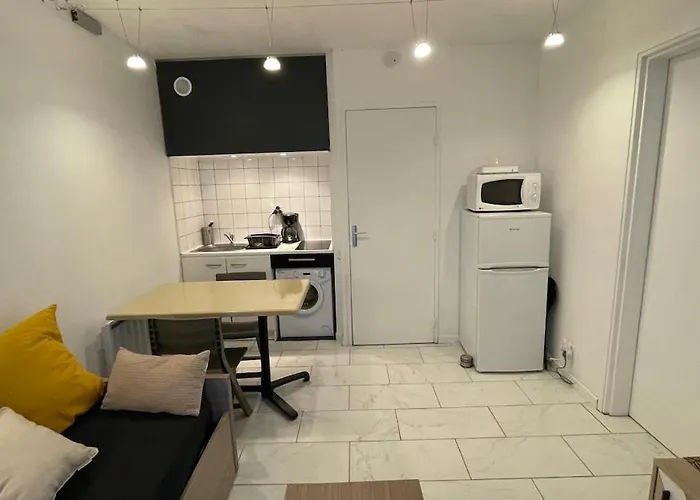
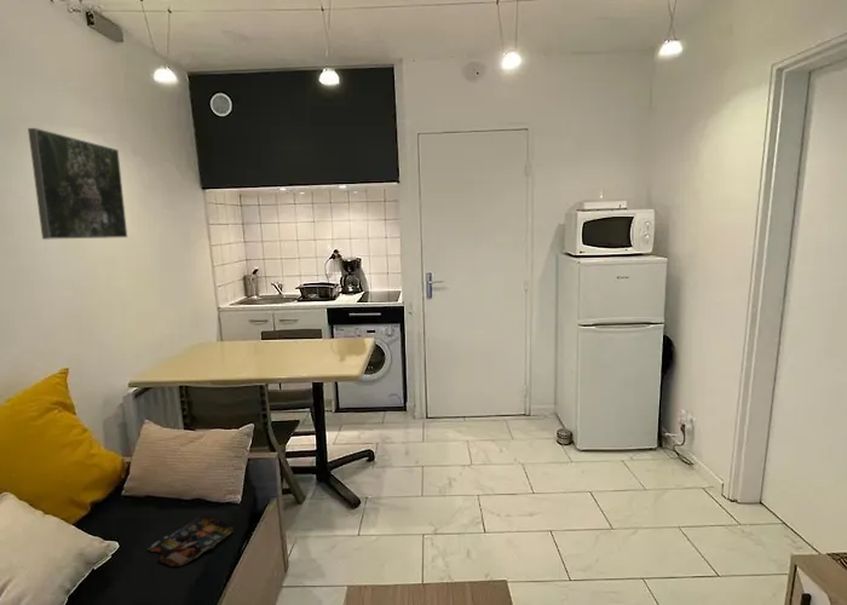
+ magazine (191, 537)
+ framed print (83, 189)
